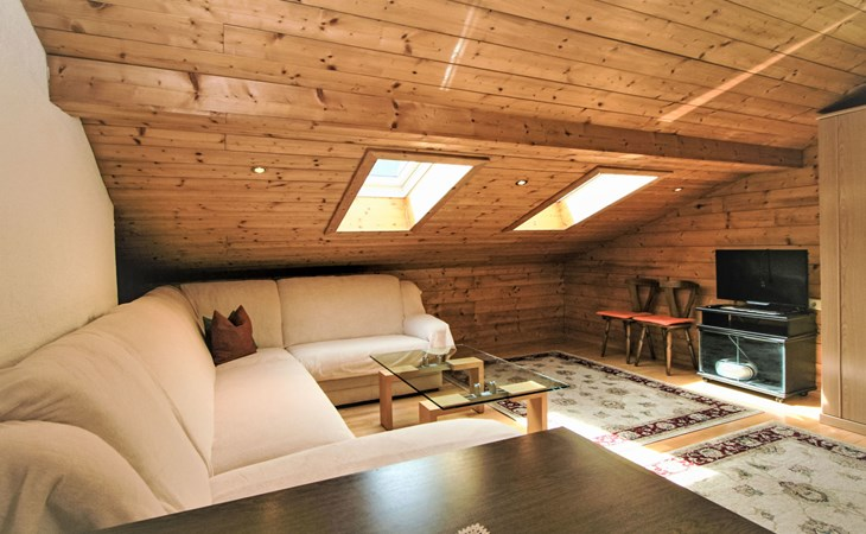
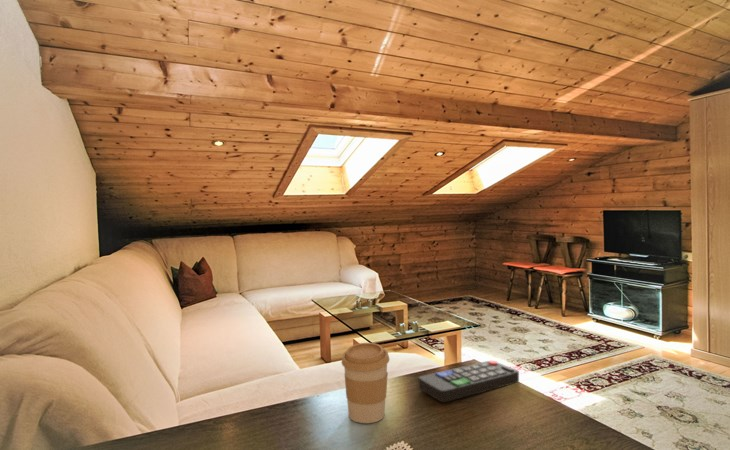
+ remote control (469, 378)
+ coffee cup (365, 381)
